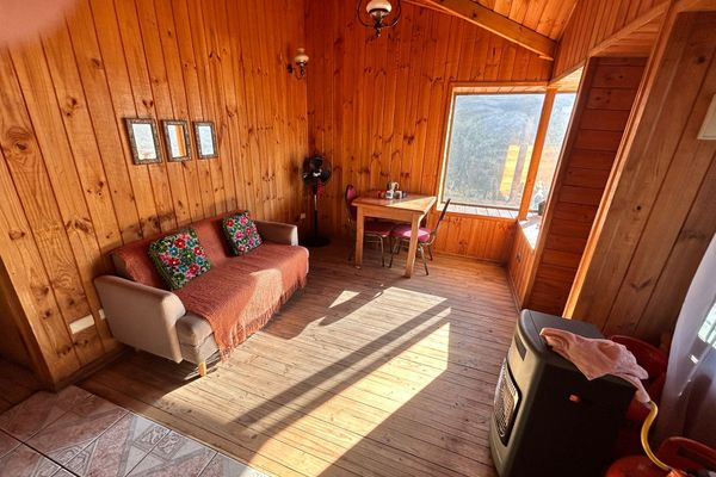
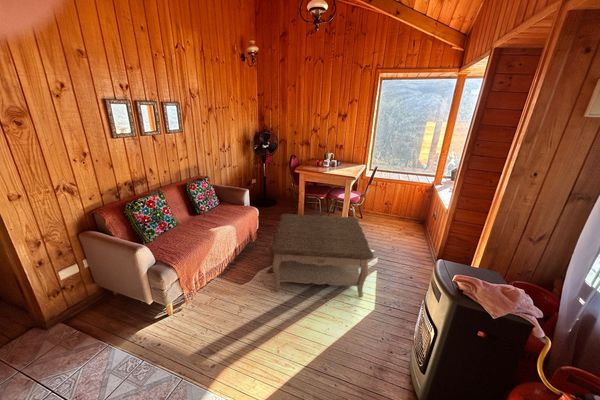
+ coffee table (318, 250)
